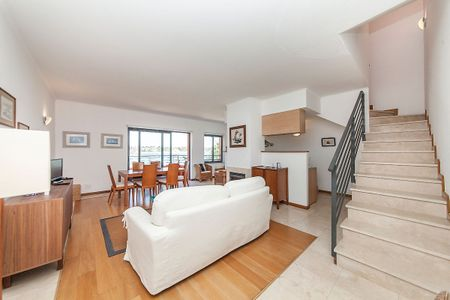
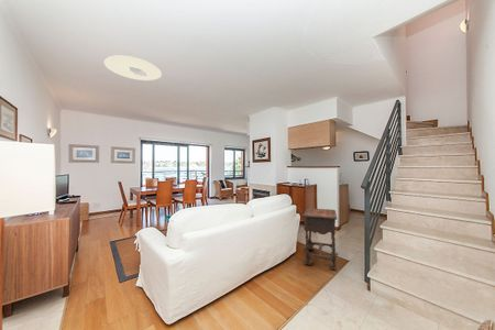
+ ceiling light (134, 67)
+ side table (320, 233)
